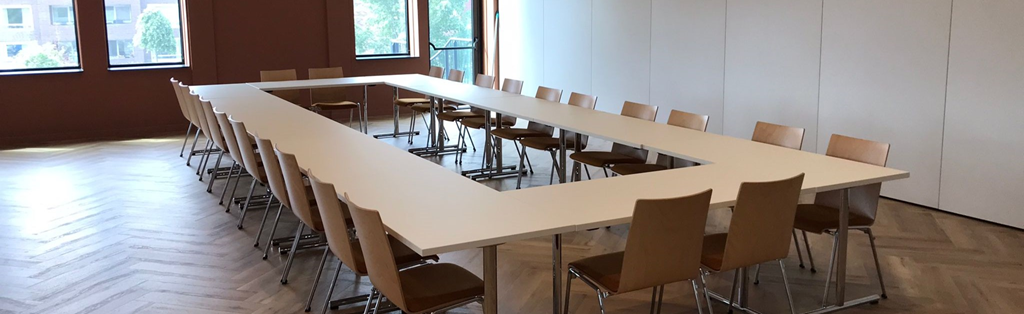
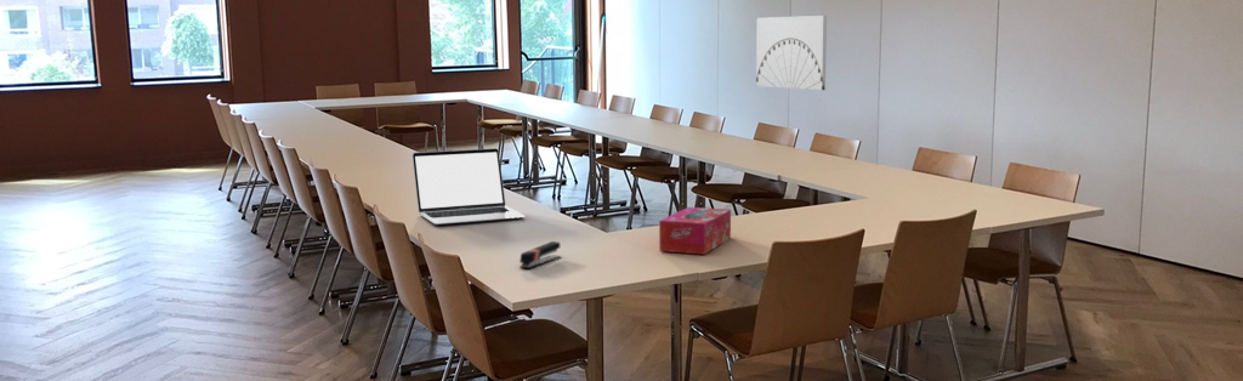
+ tissue box (696, 229)
+ wall art (789, 52)
+ stapler (540, 254)
+ laptop (467, 184)
